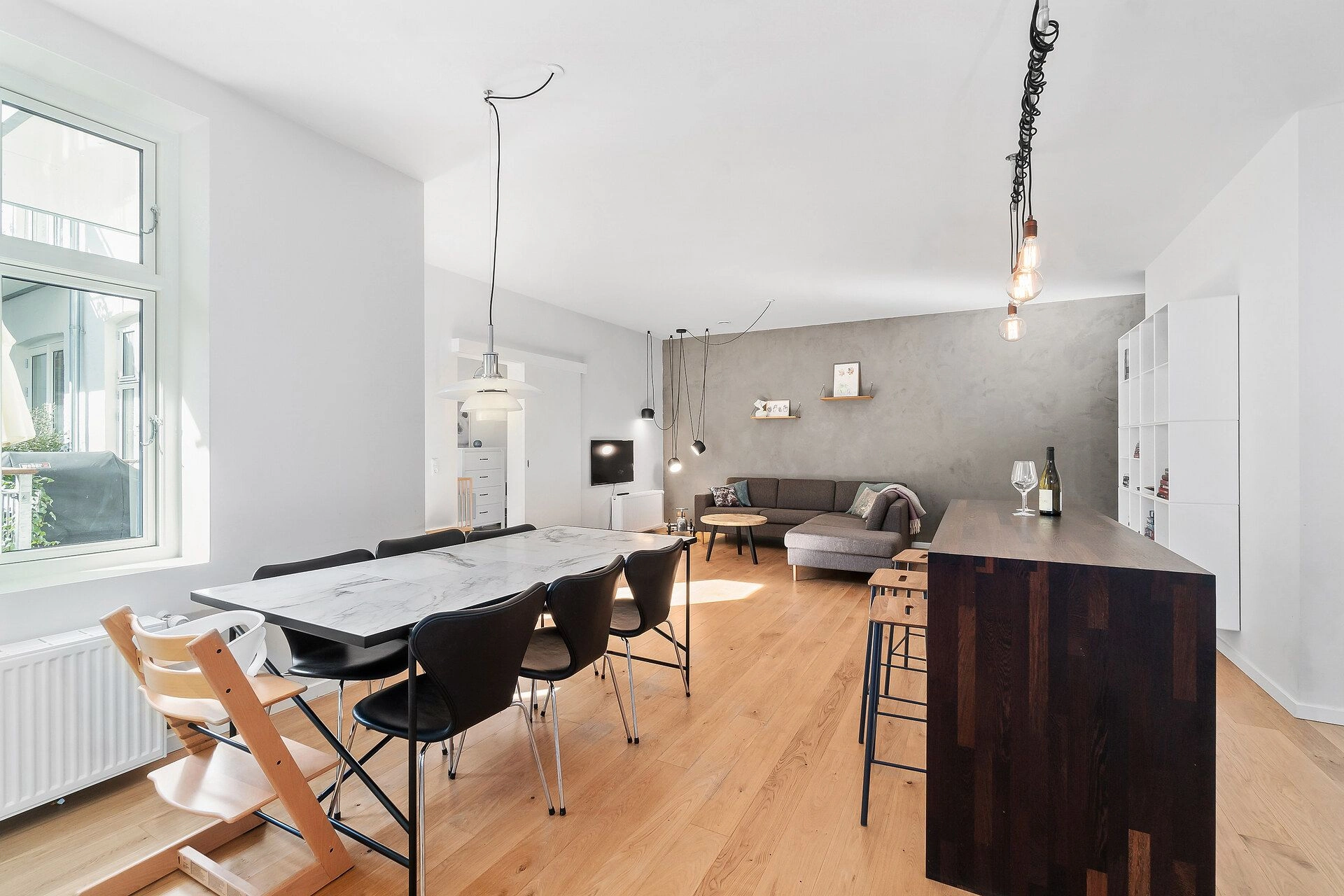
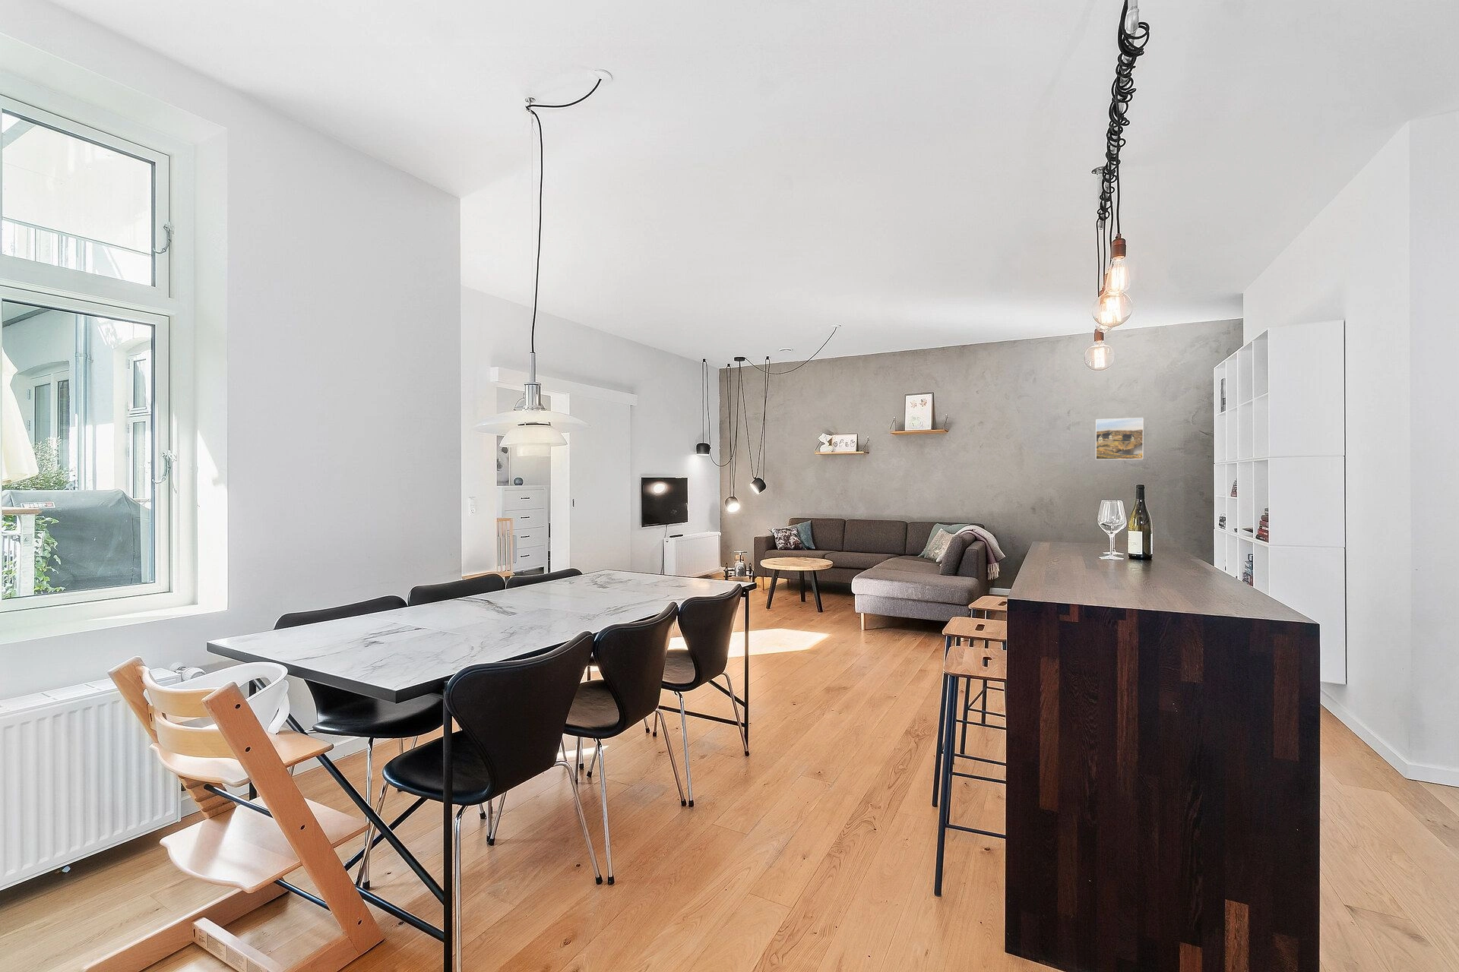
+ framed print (1118, 439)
